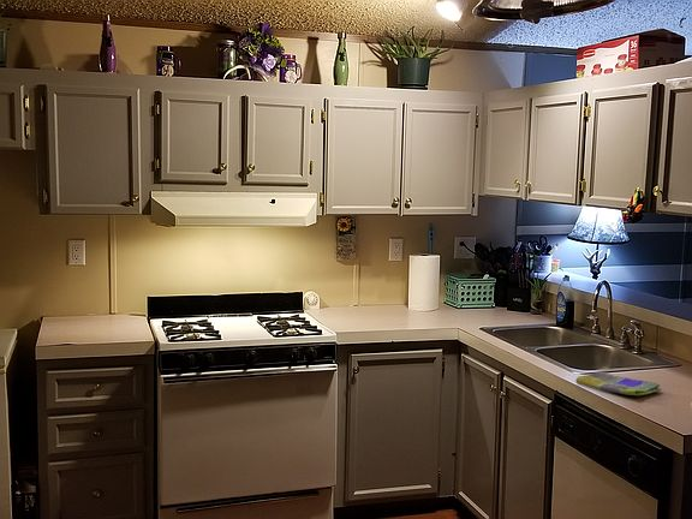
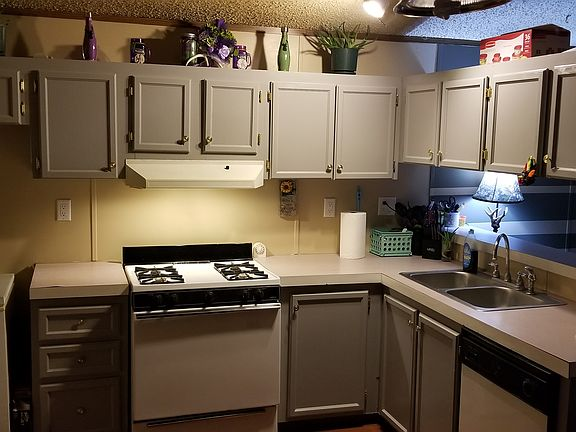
- dish towel (616, 383)
